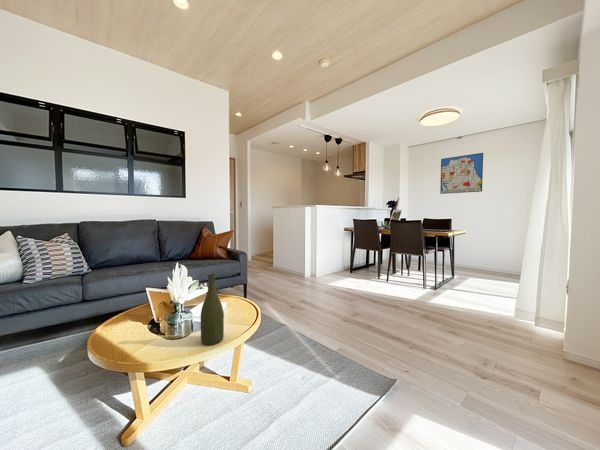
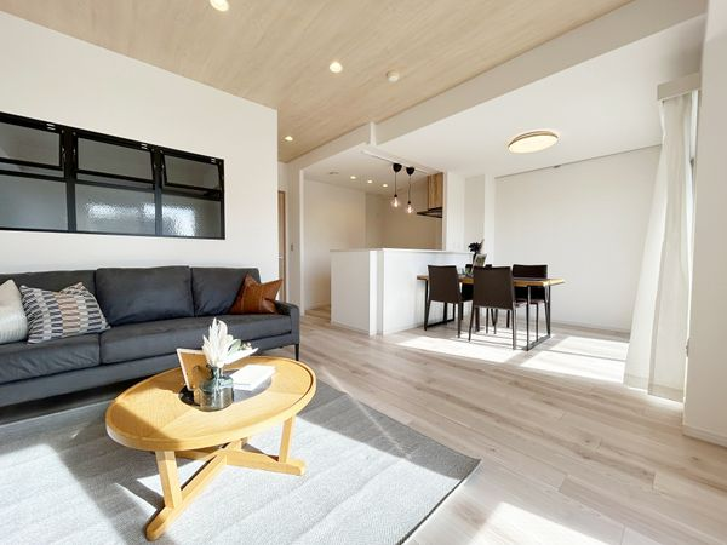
- wall art (460, 174)
- bottle (212, 307)
